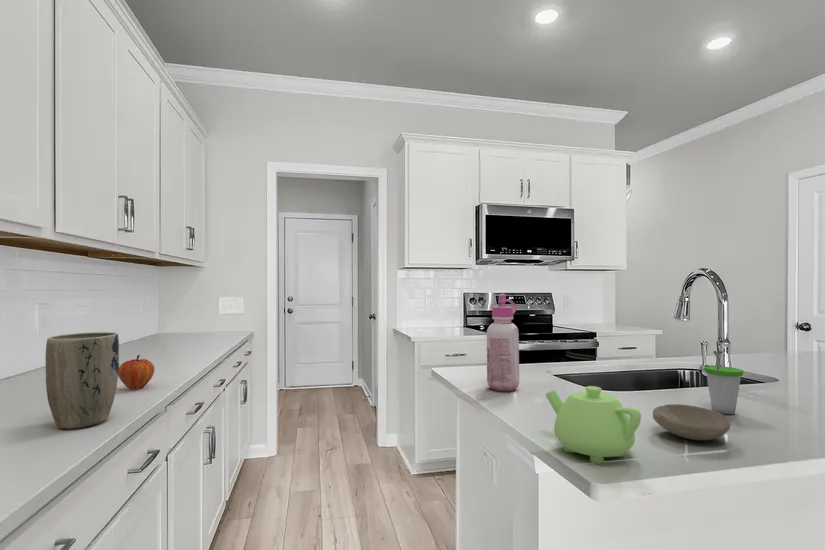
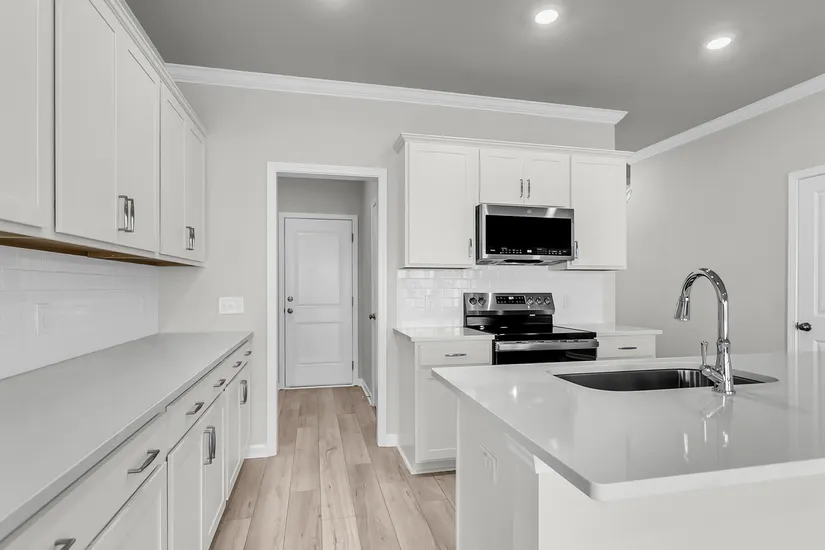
- fruit (136, 371)
- glue bottle (503, 341)
- cup (723, 380)
- bowl (690, 425)
- plant pot (83, 378)
- teapot (589, 418)
